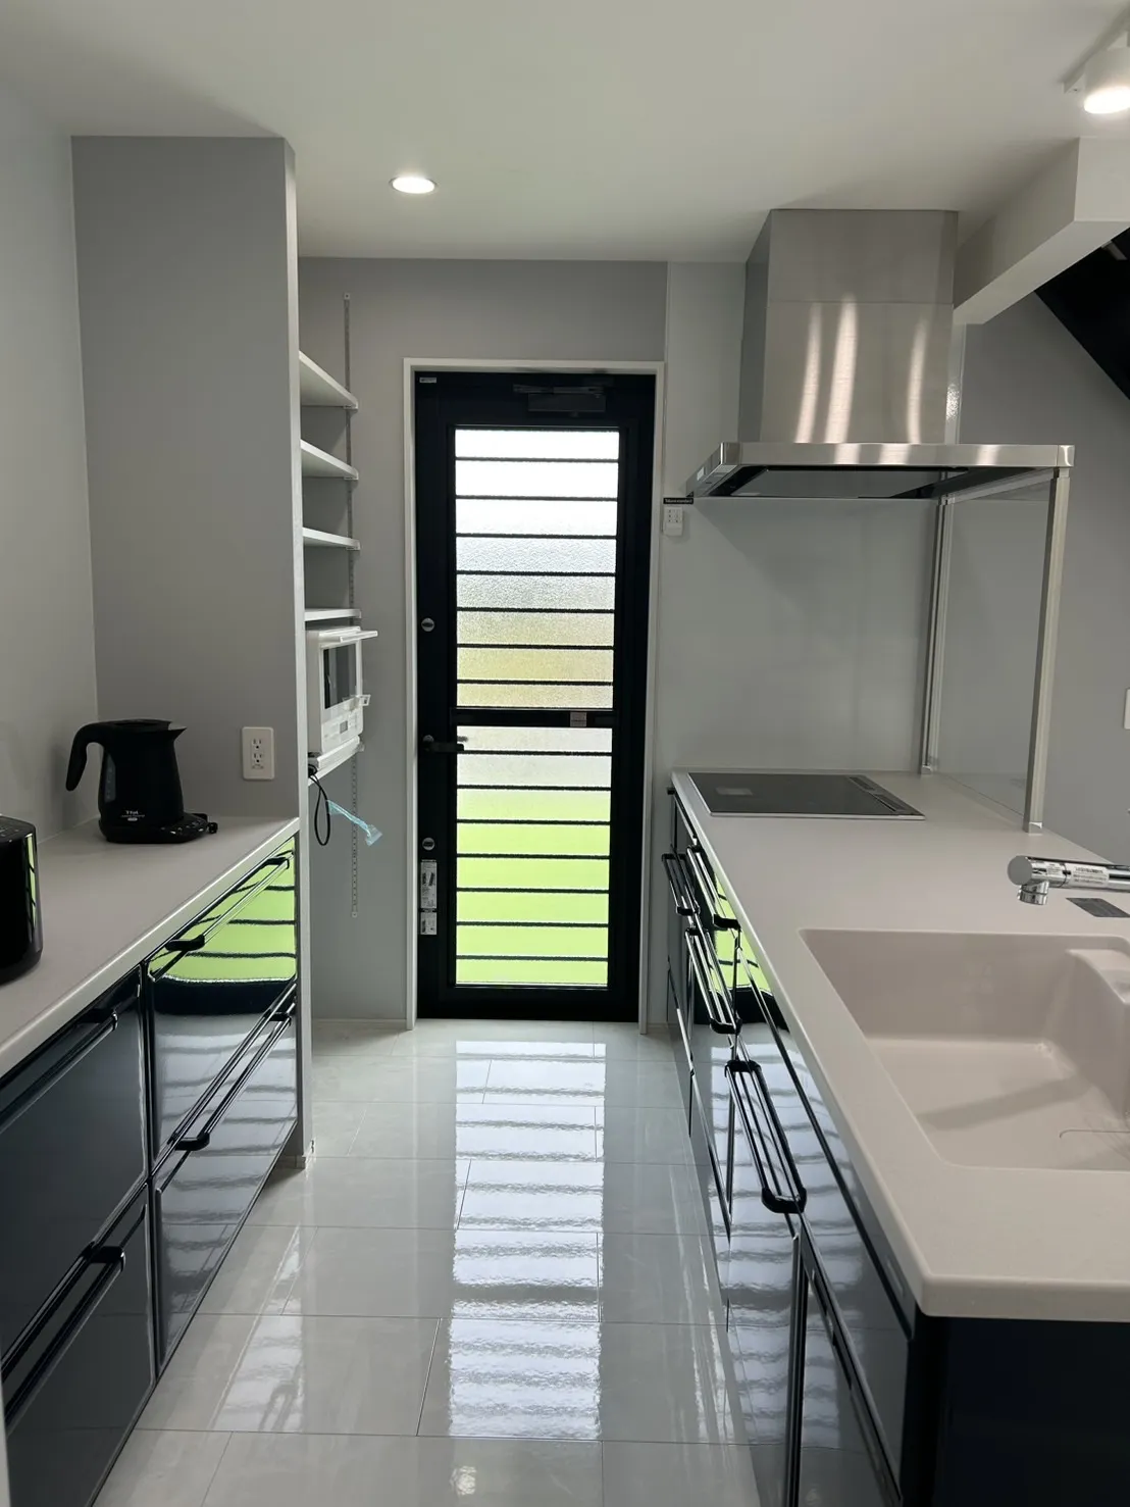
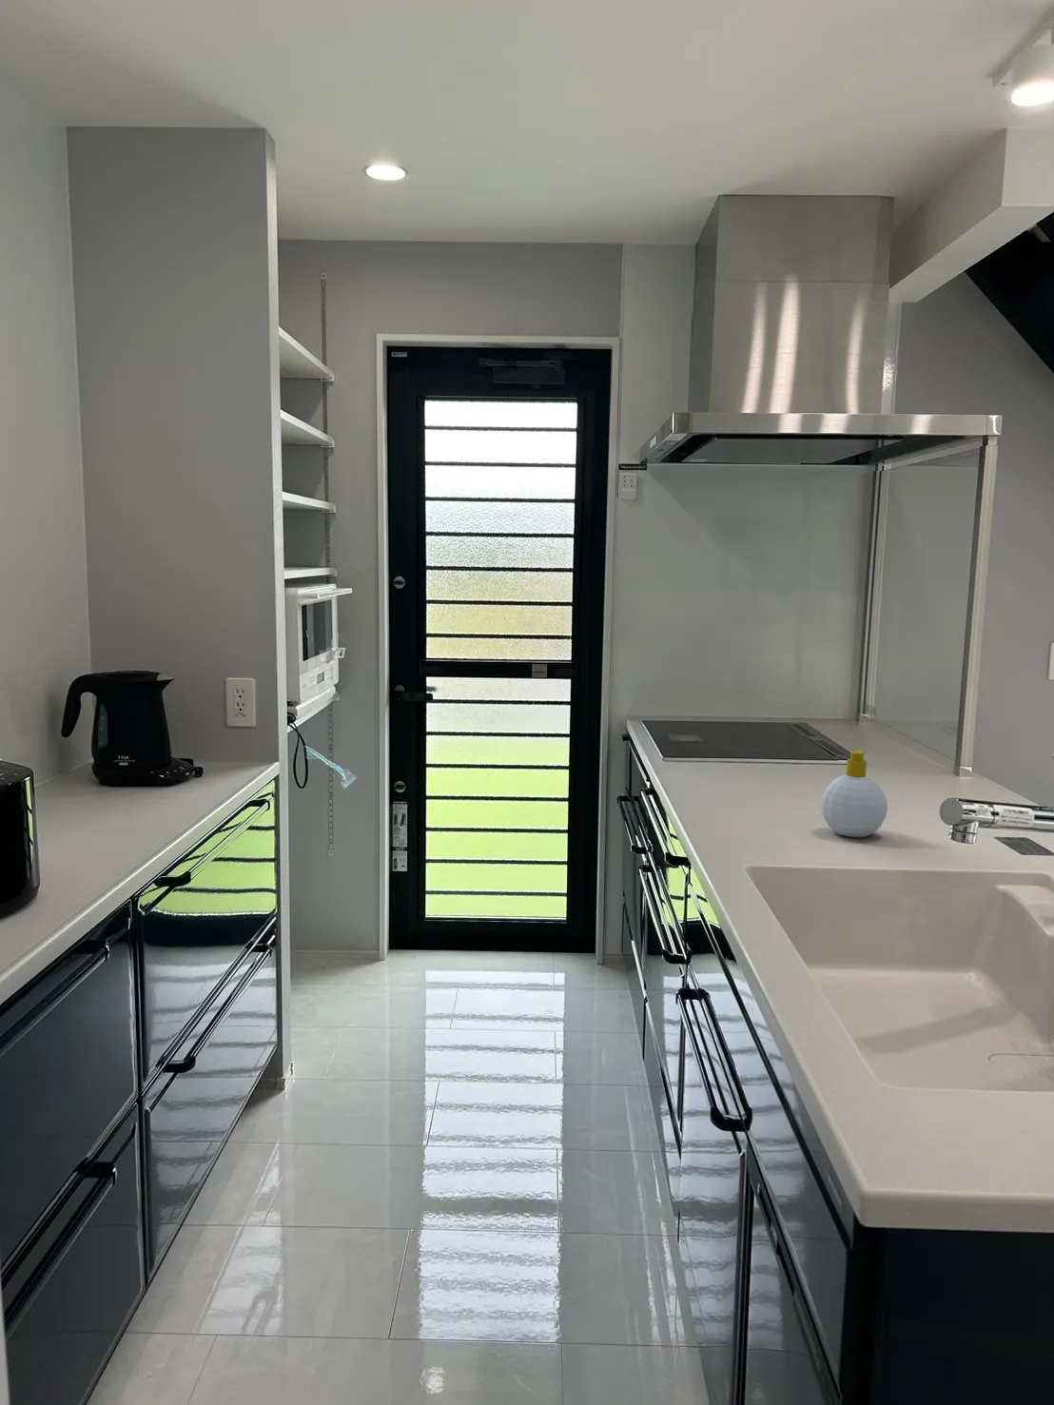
+ soap bottle (855, 793)
